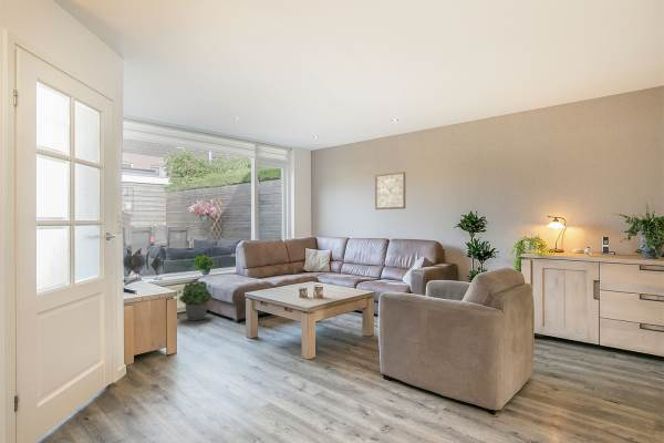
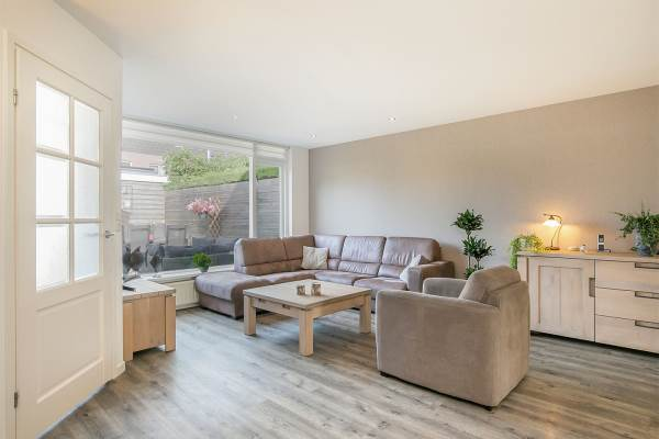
- wall art (391, 189)
- potted plant (195, 299)
